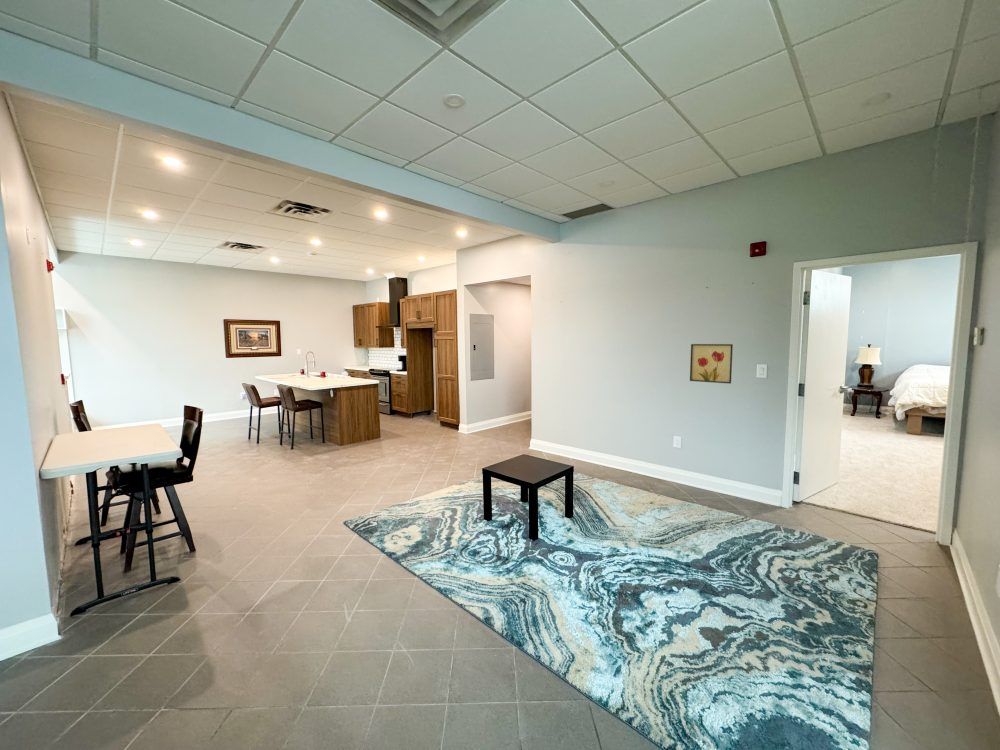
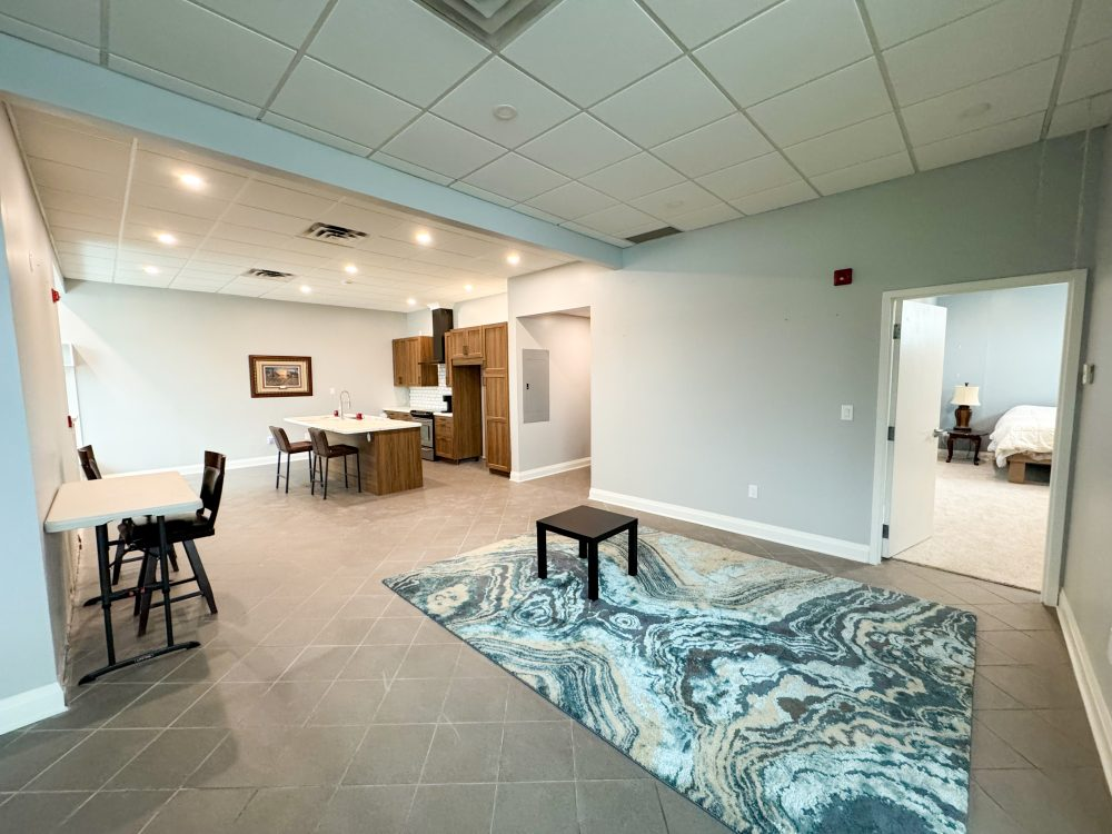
- wall art (710, 363)
